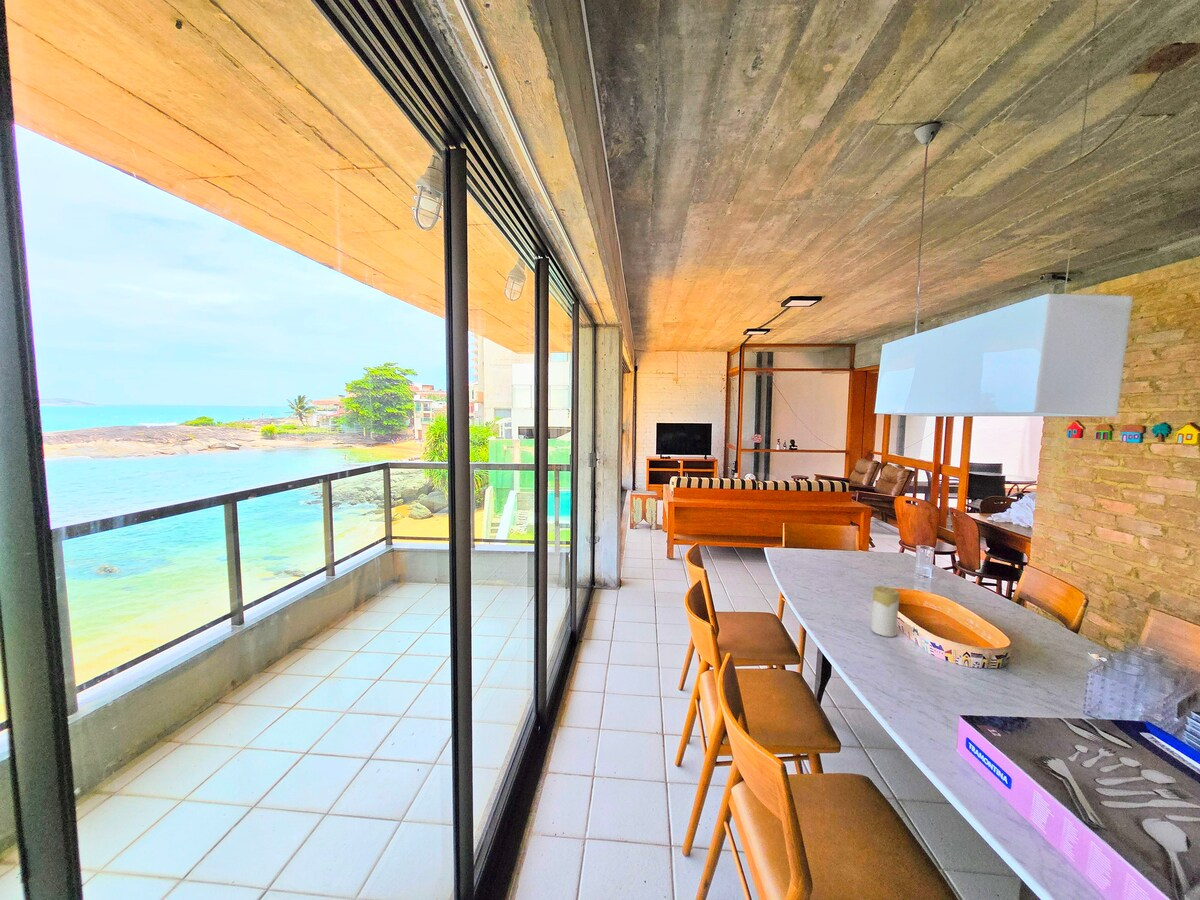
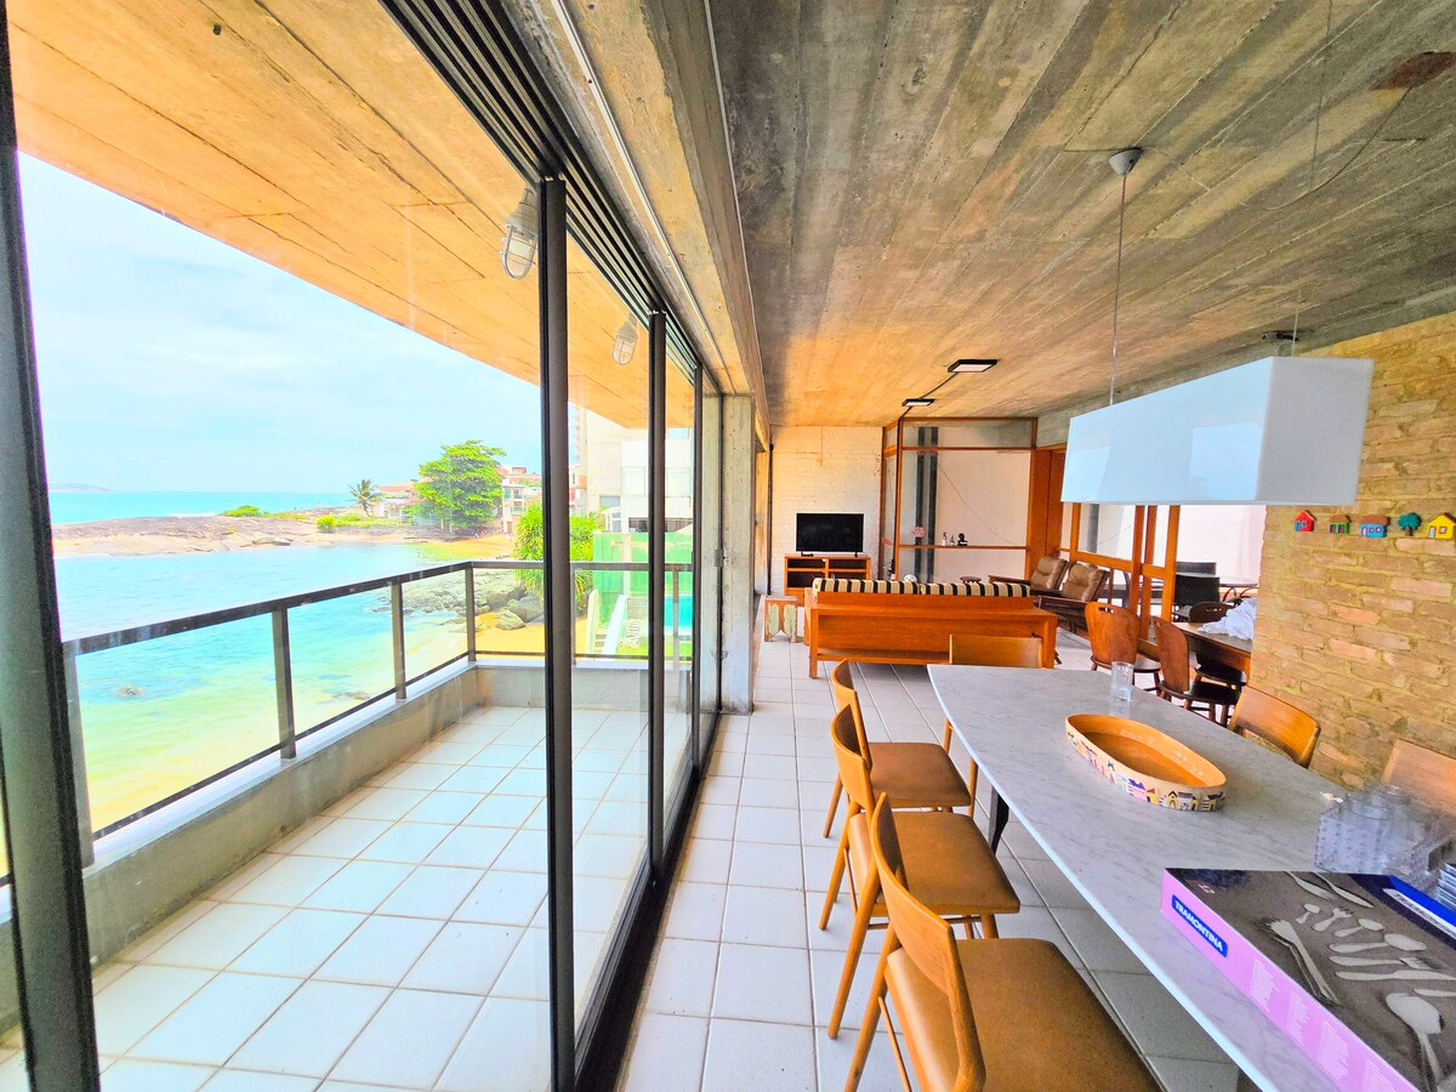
- candle (884, 610)
